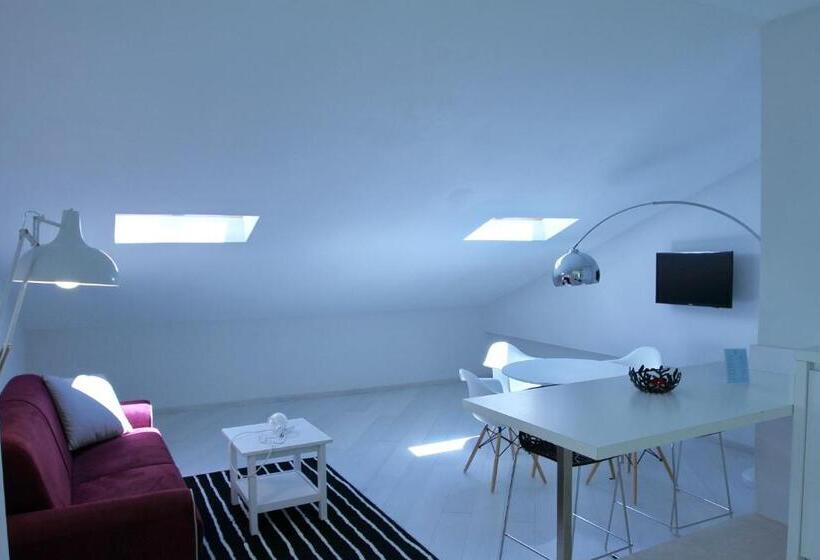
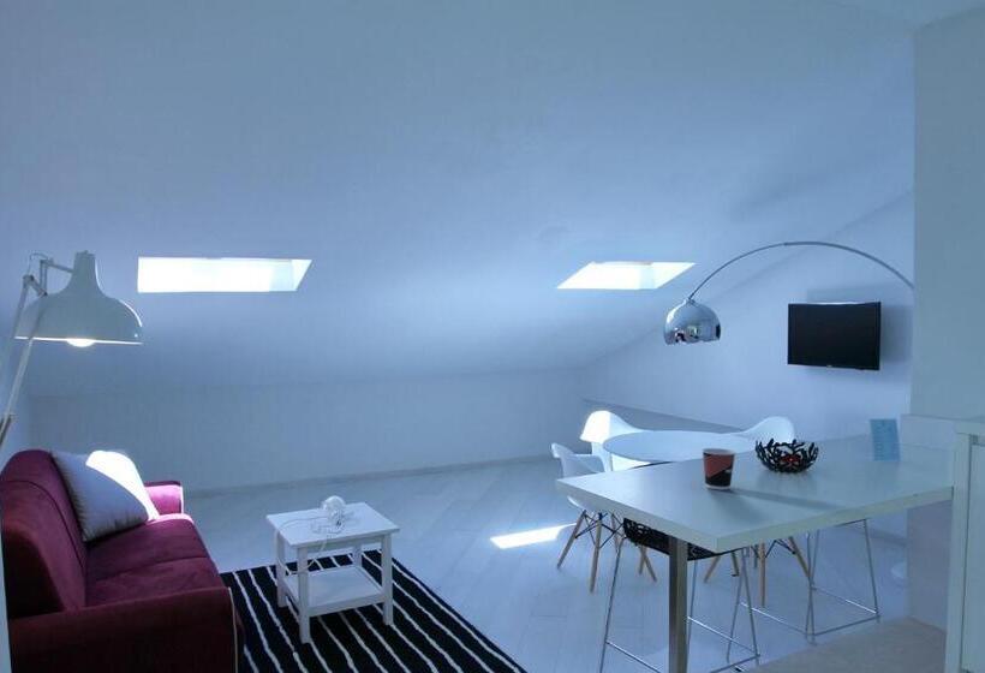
+ cup (717, 469)
